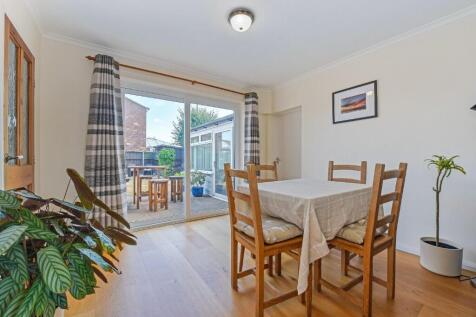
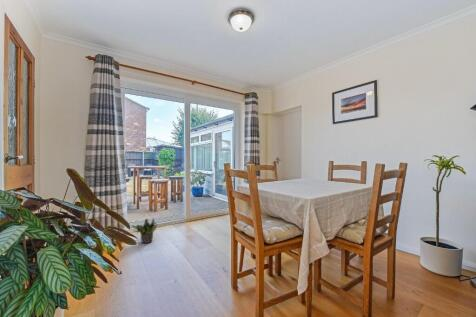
+ potted plant (143, 230)
